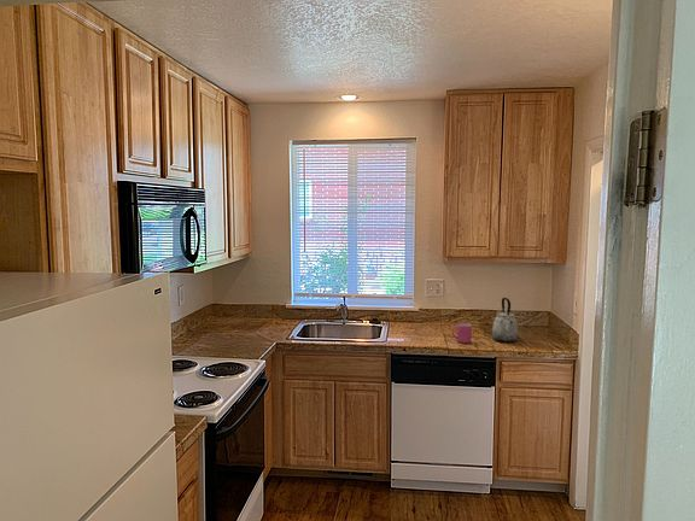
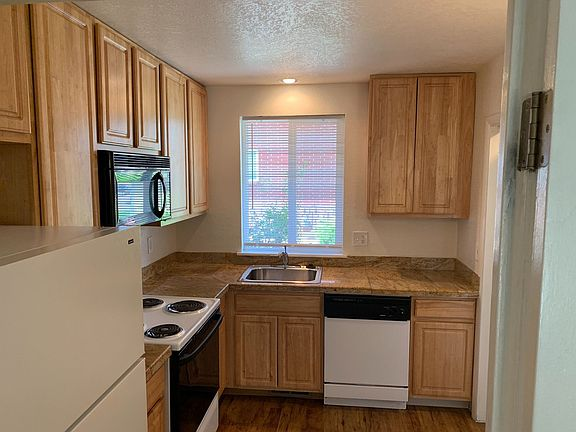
- mug (461, 333)
- kettle (507, 320)
